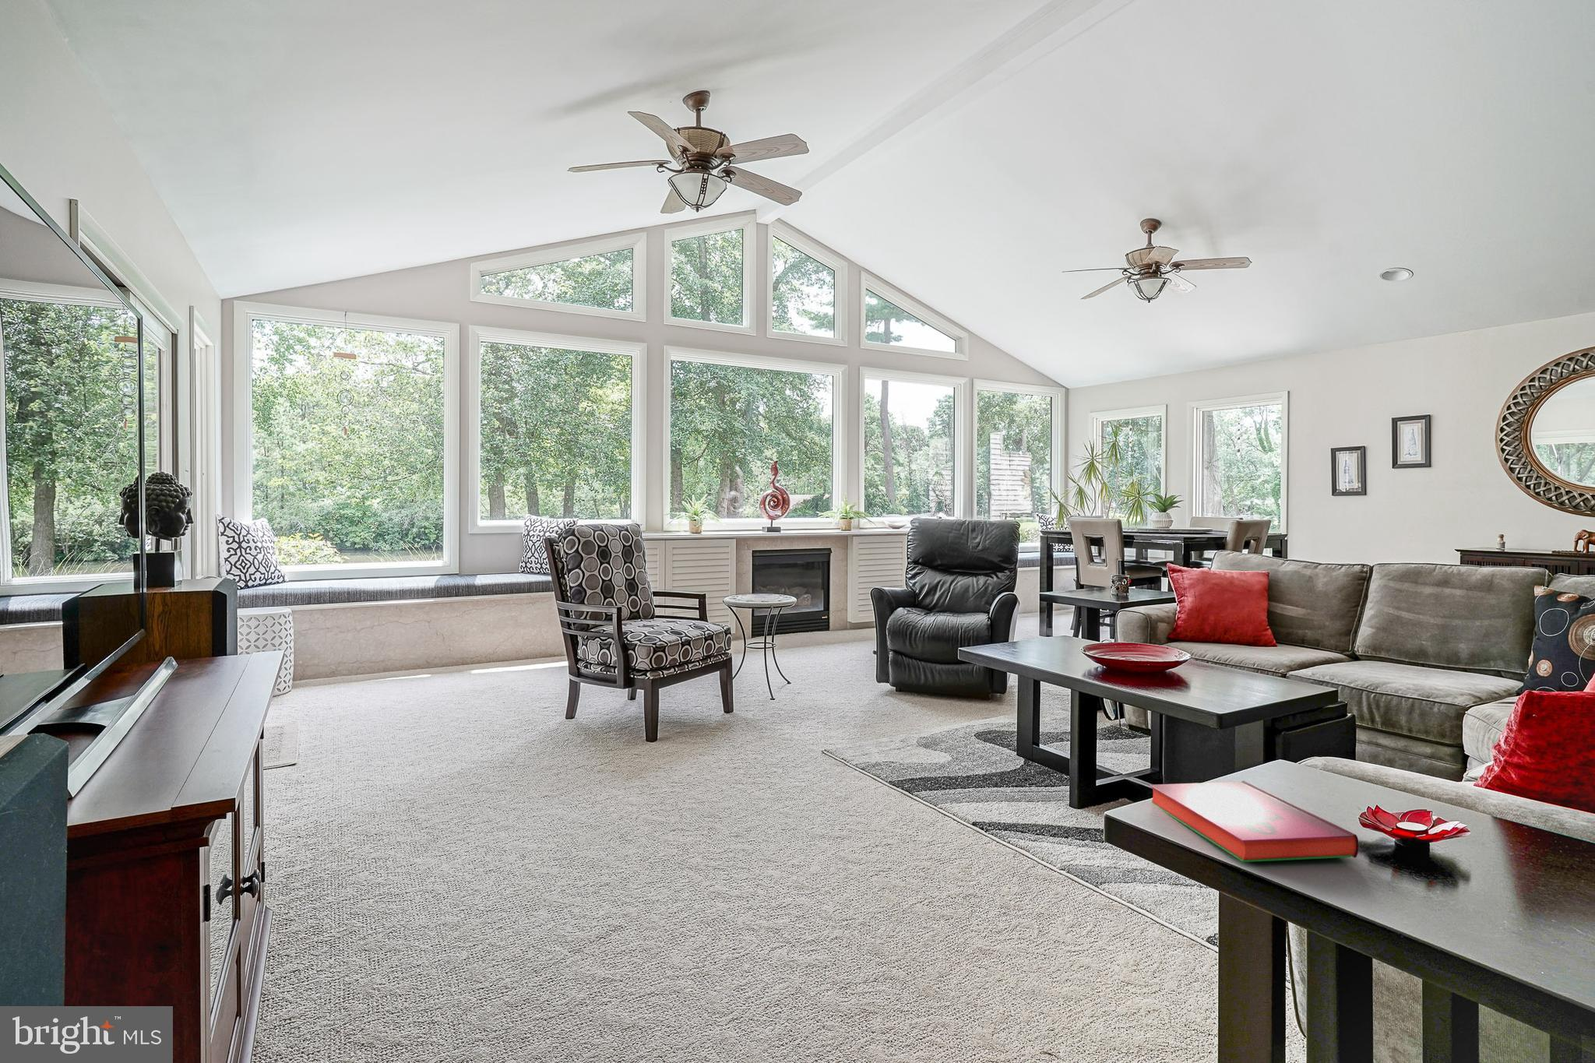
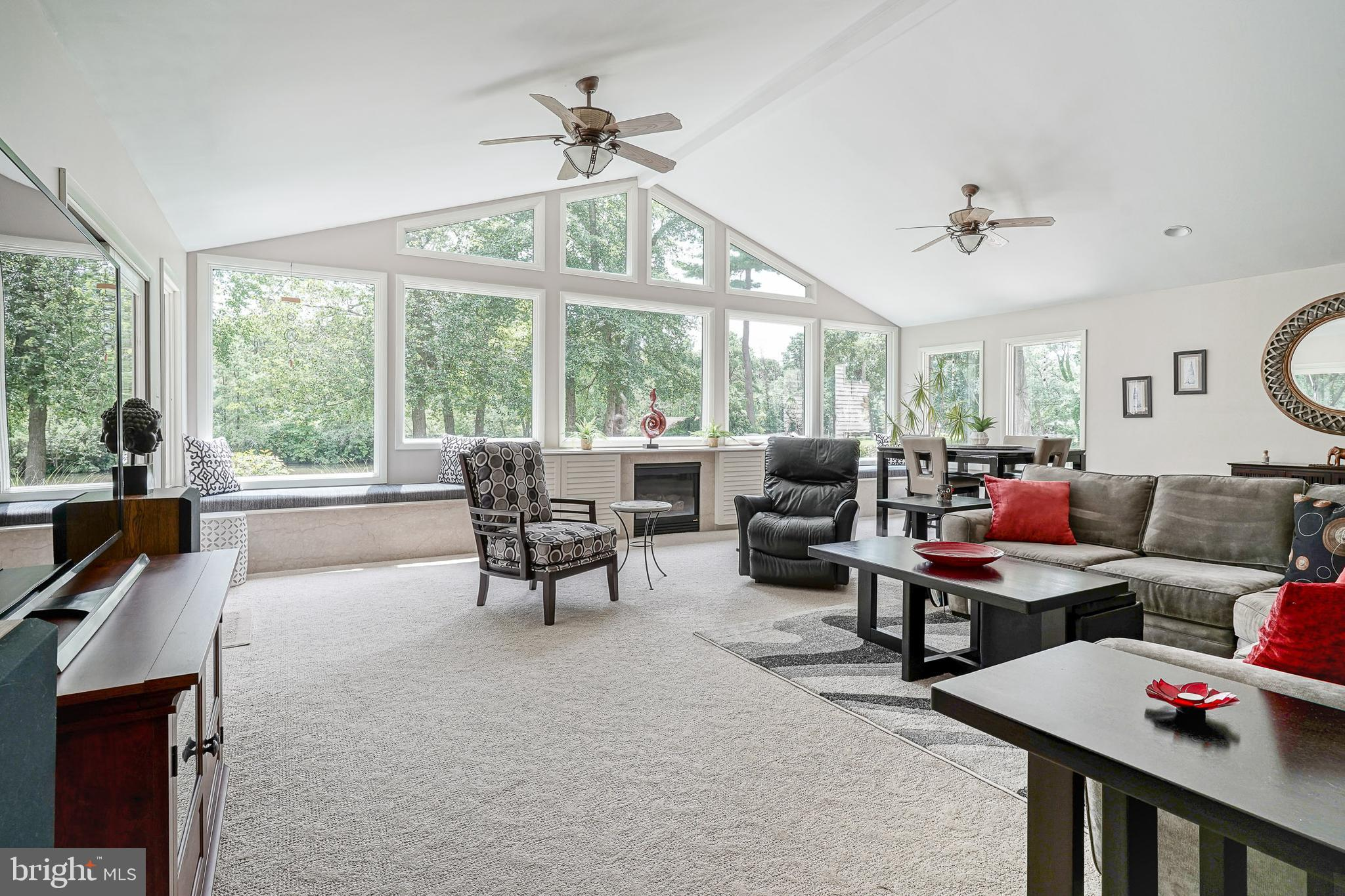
- hardback book (1244, 817)
